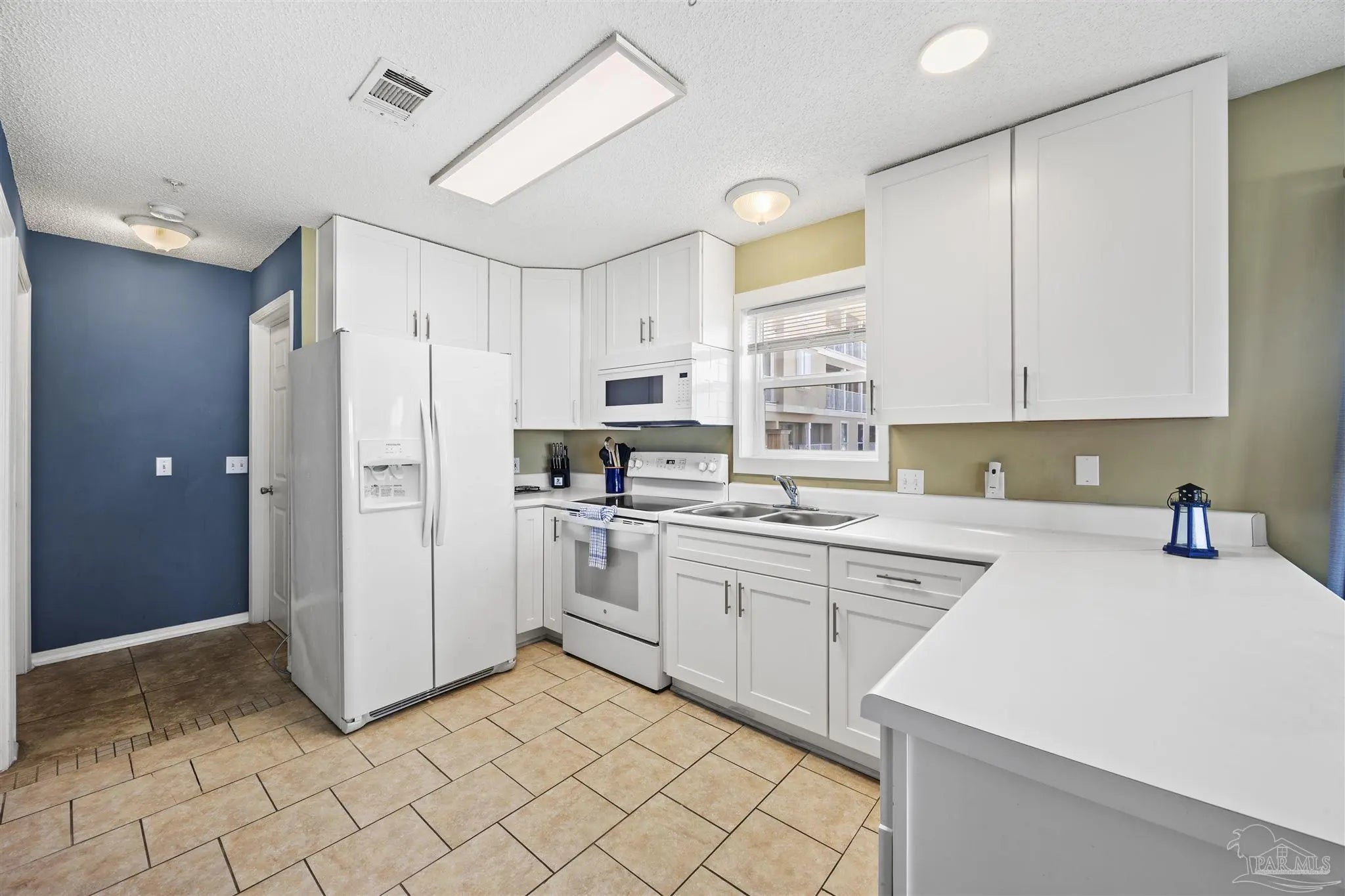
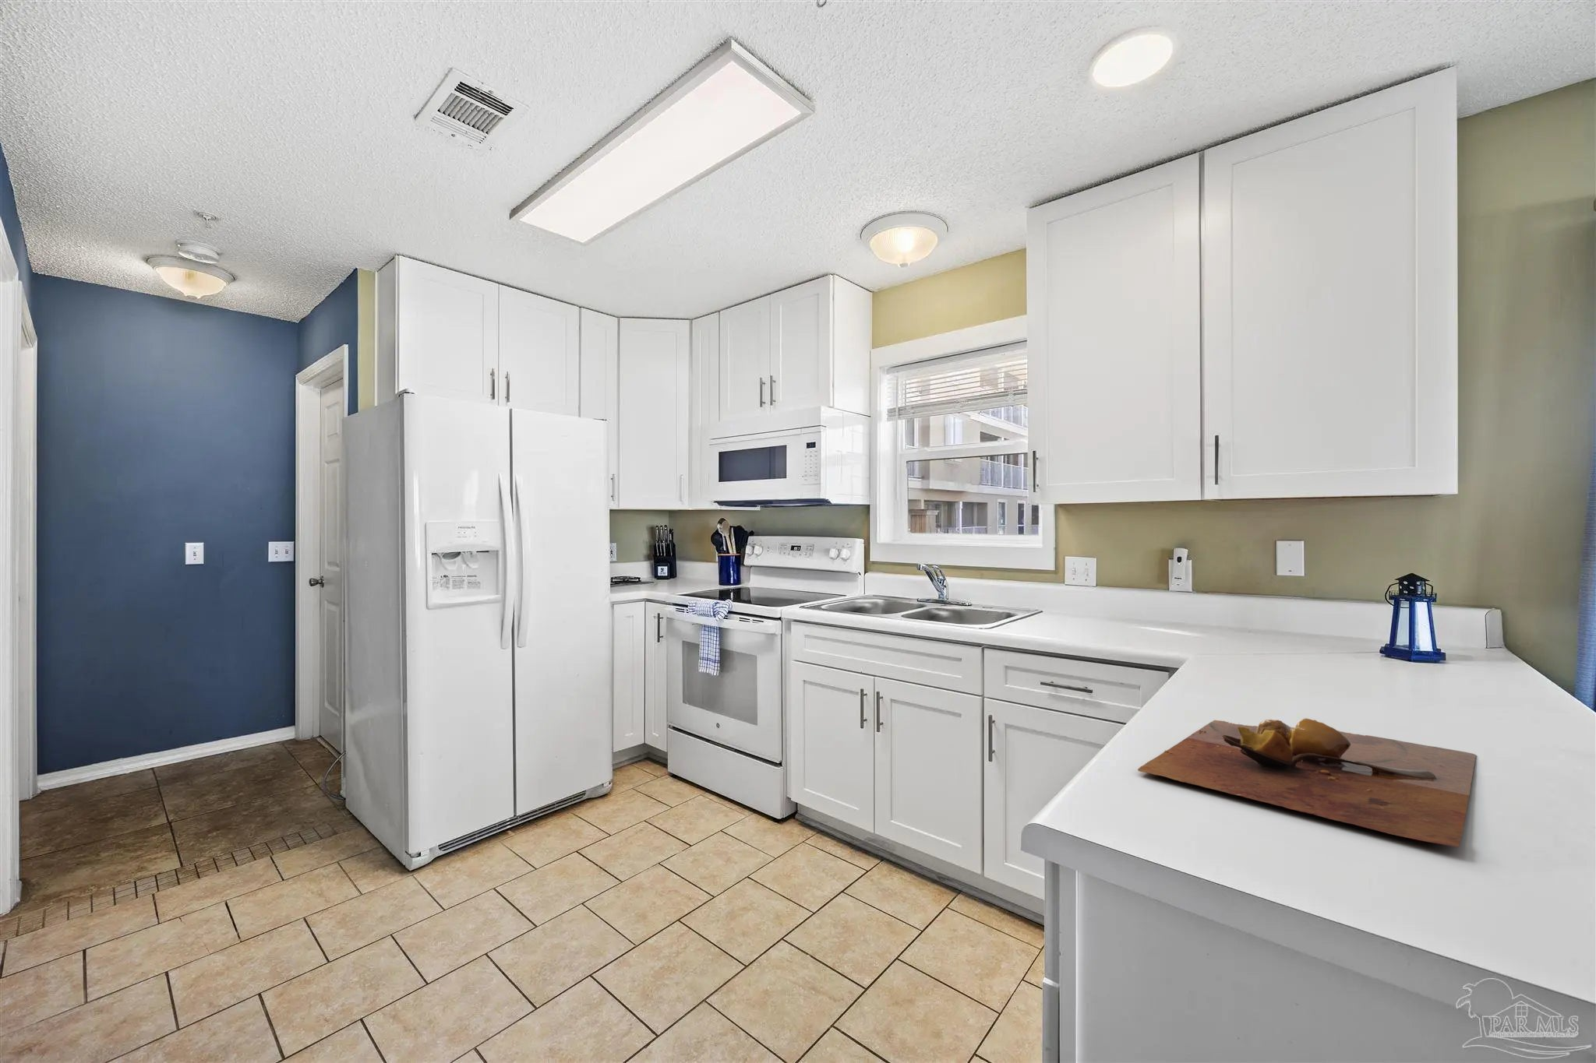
+ cutting board (1311, 741)
